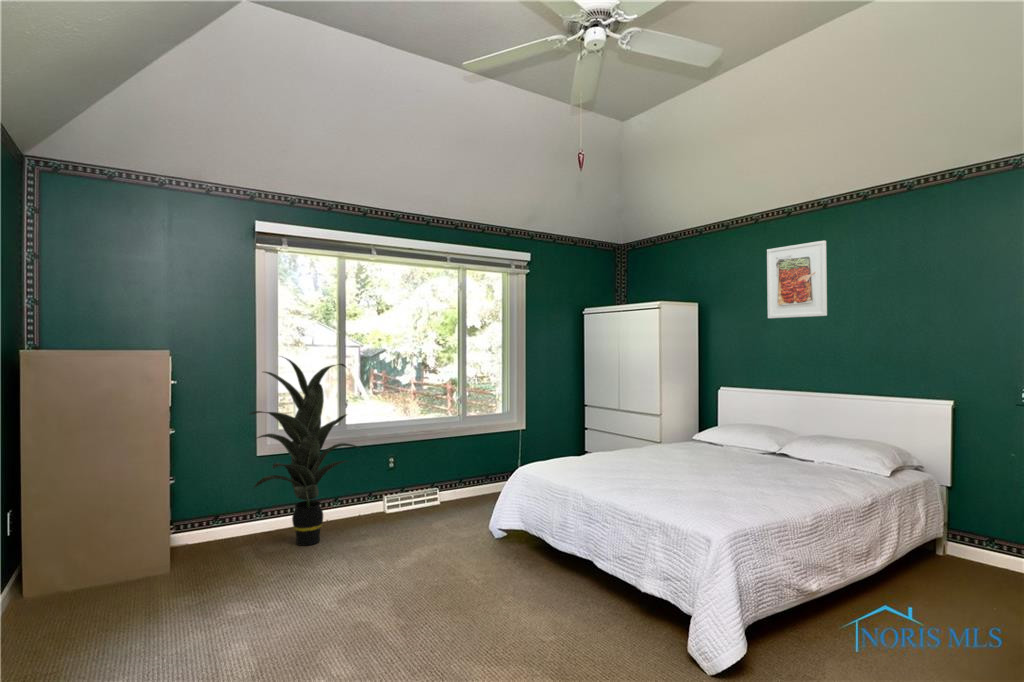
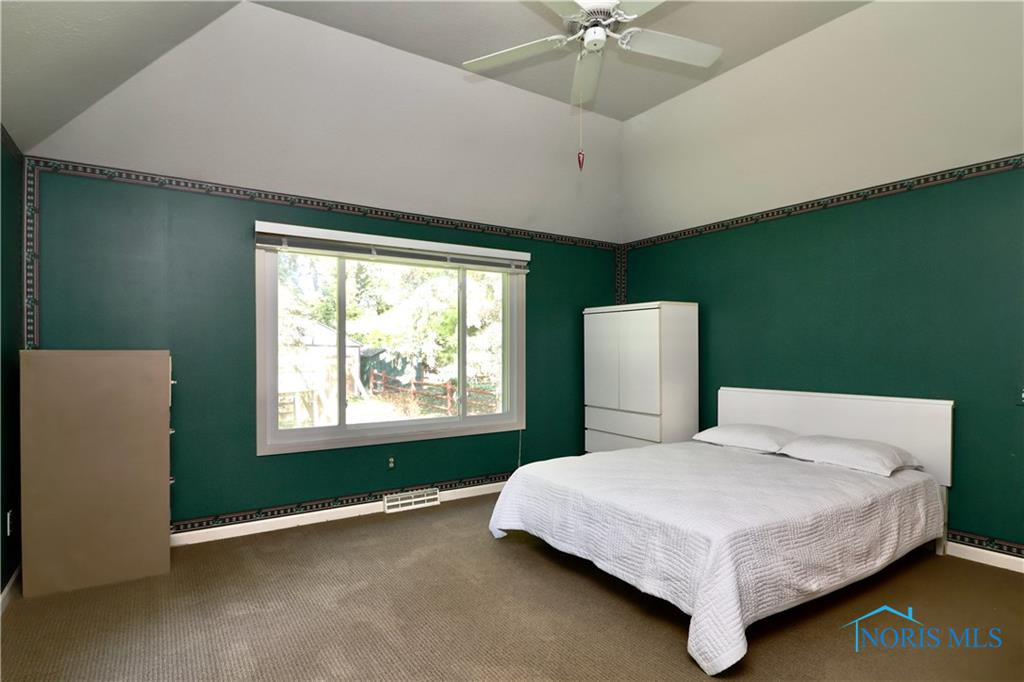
- indoor plant (299, 448)
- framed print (795, 281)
